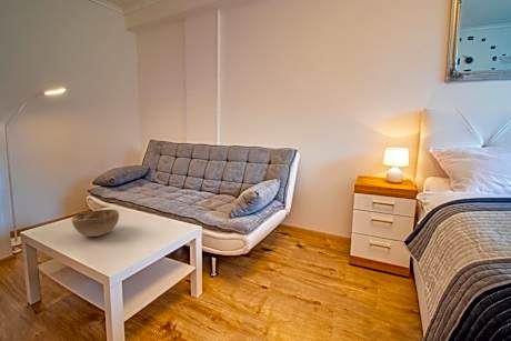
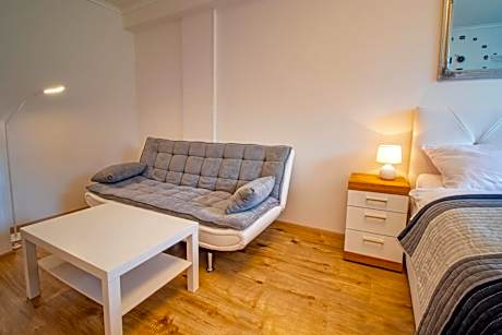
- decorative bowl (96, 223)
